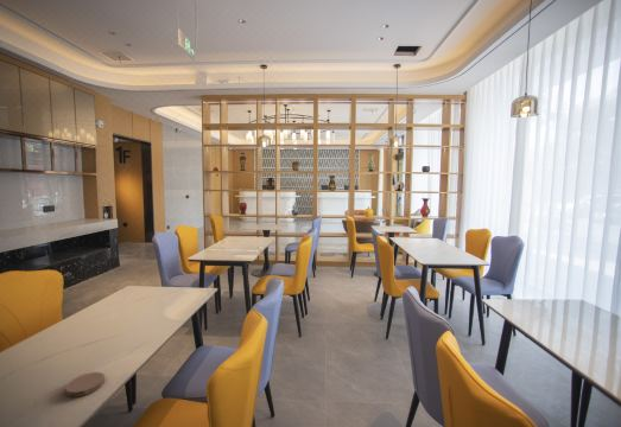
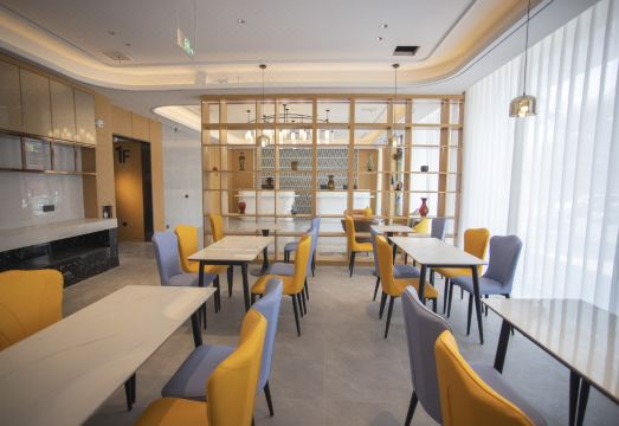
- coaster (85, 383)
